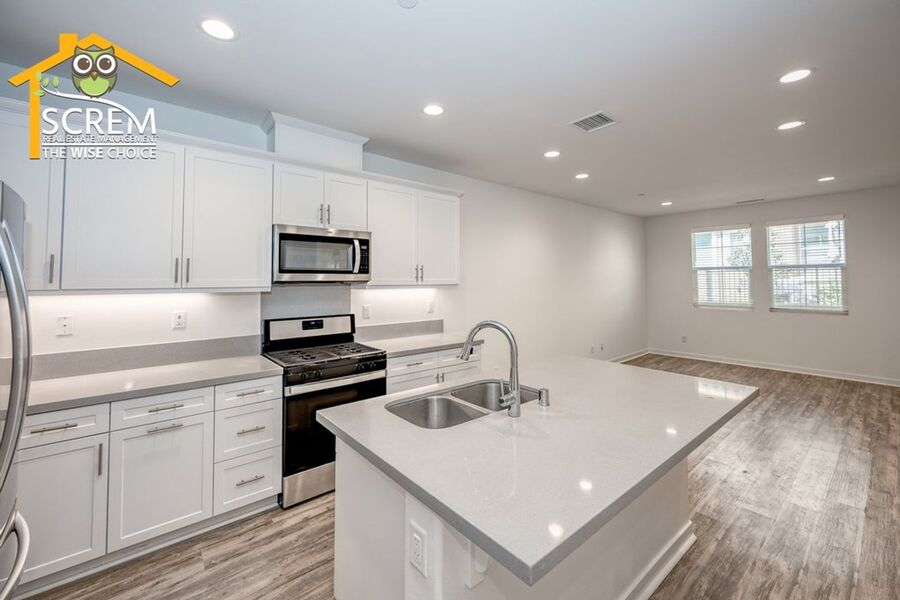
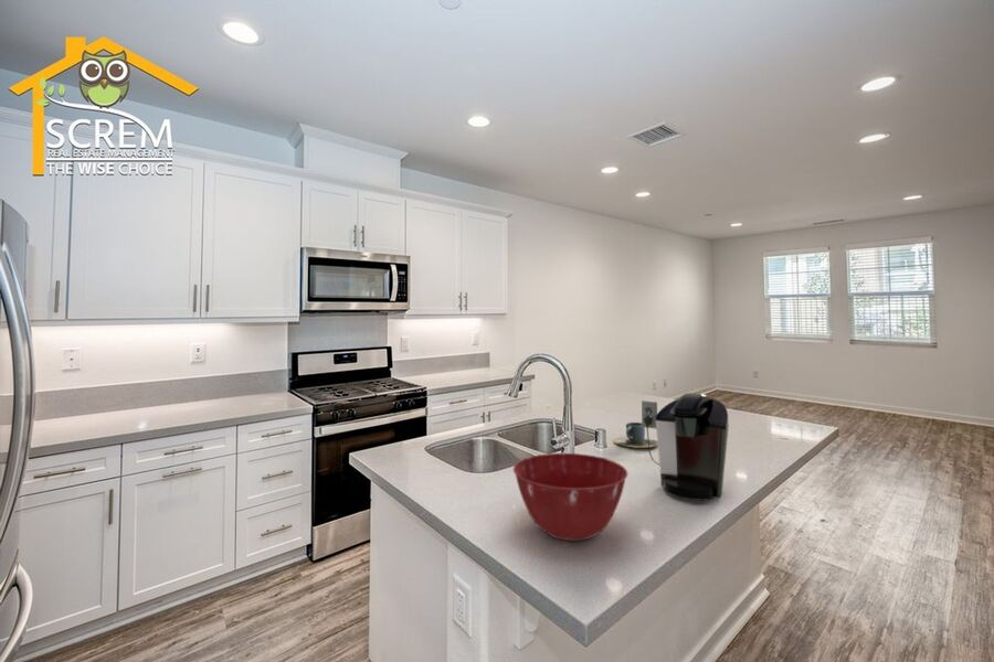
+ coffee maker (674, 438)
+ cup (635, 433)
+ mixing bowl (569, 498)
